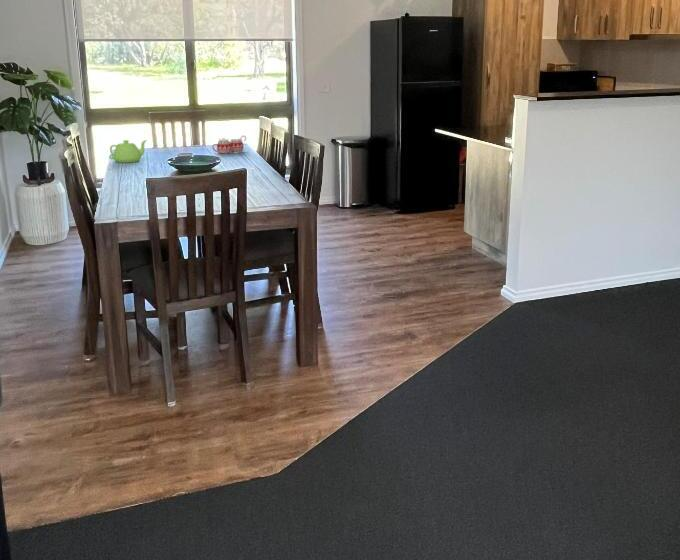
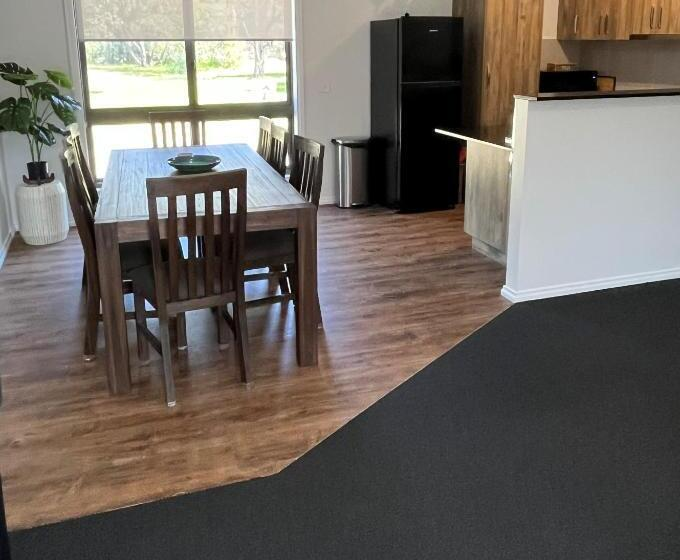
- mug (230, 144)
- teapot (128, 150)
